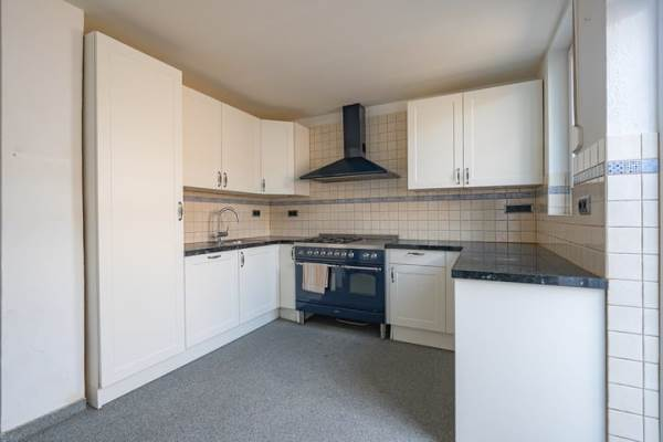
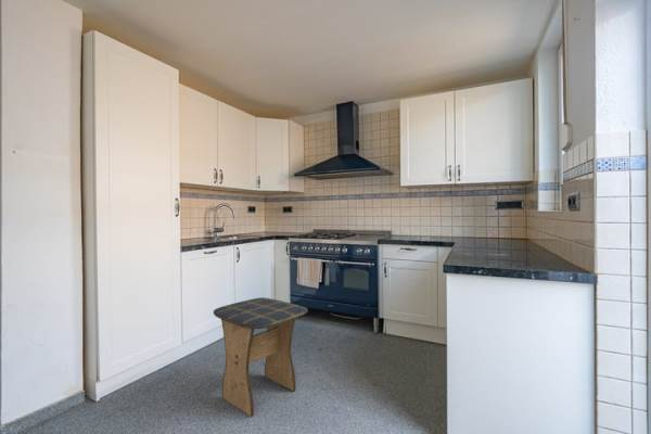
+ stool (260, 350)
